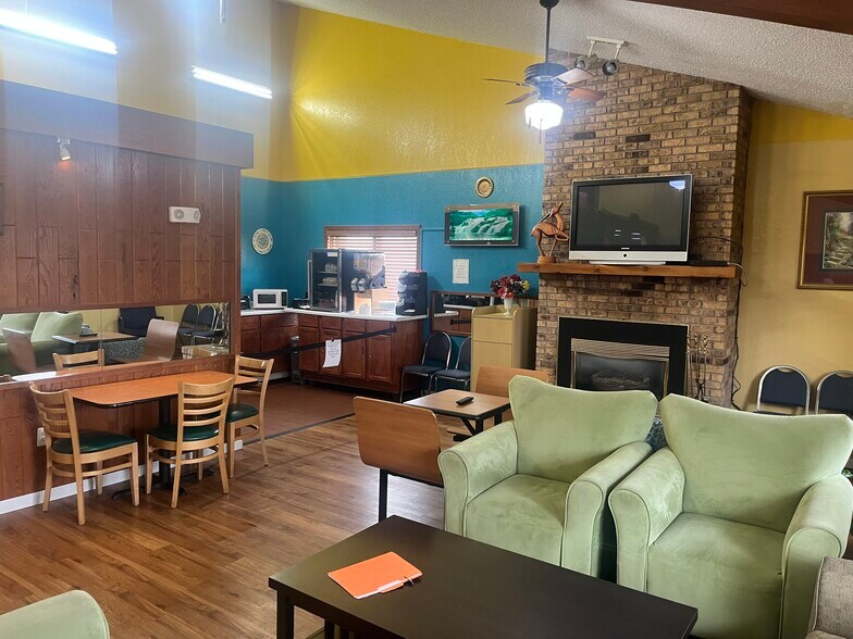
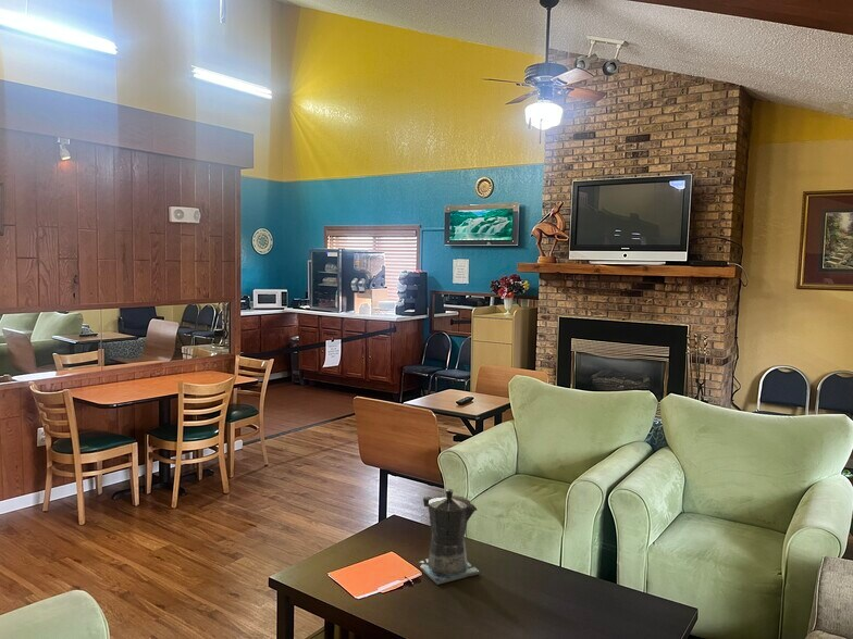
+ coffee maker (447, 529)
